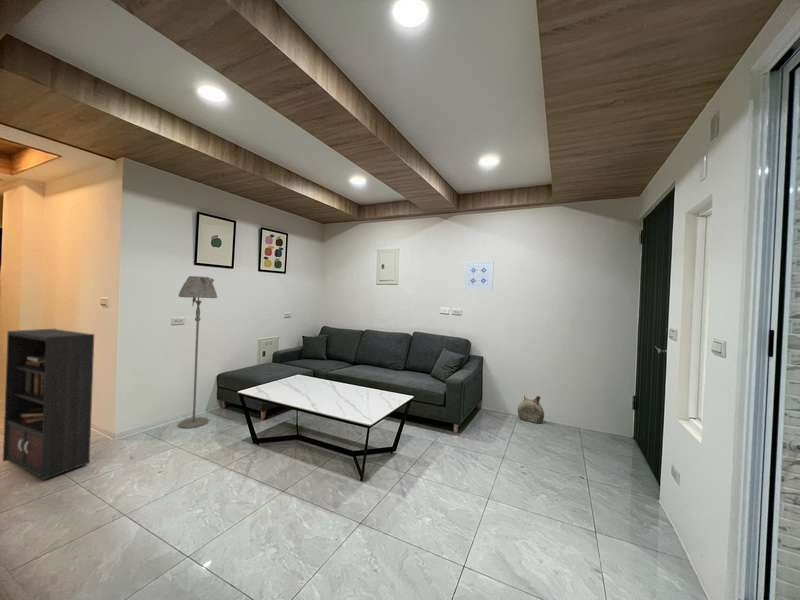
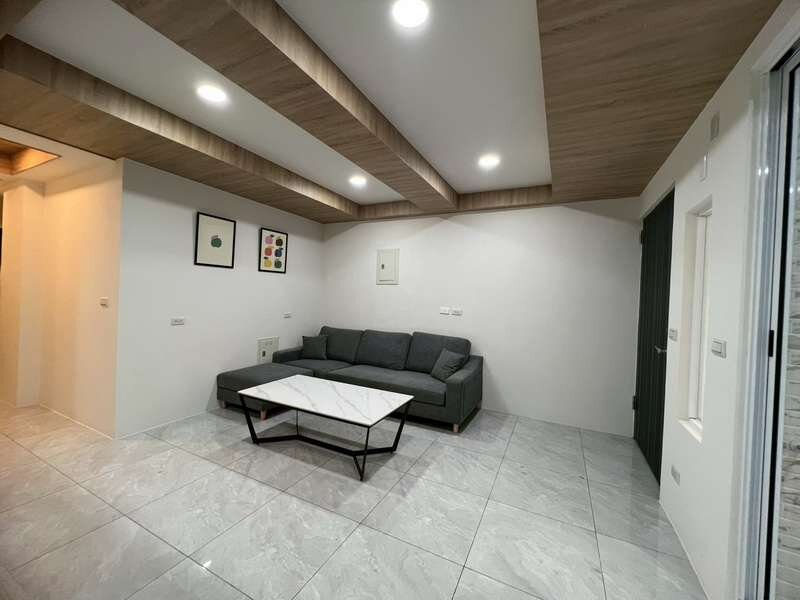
- wall art (478, 275)
- bookcase (72, 396)
- ceramic jug (530, 407)
- floor lamp (196, 350)
